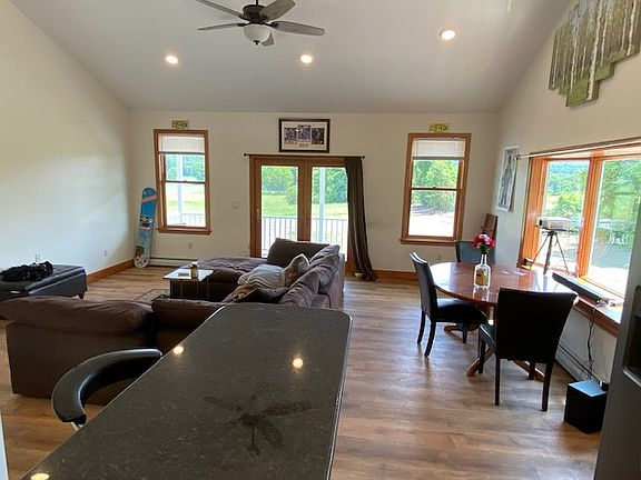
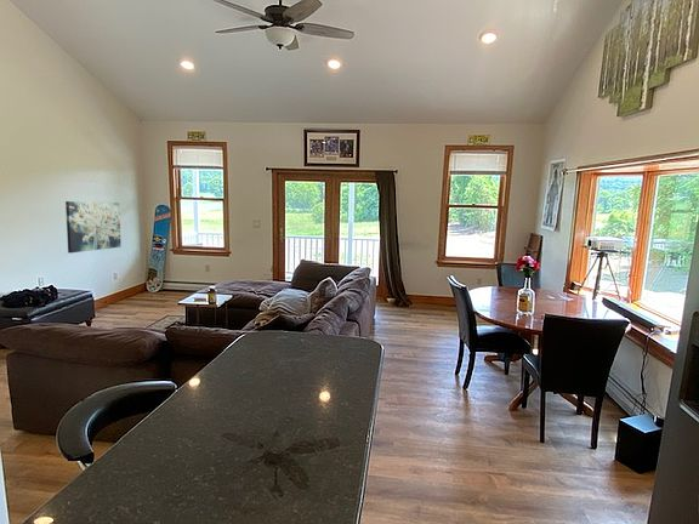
+ wall art (95, 226)
